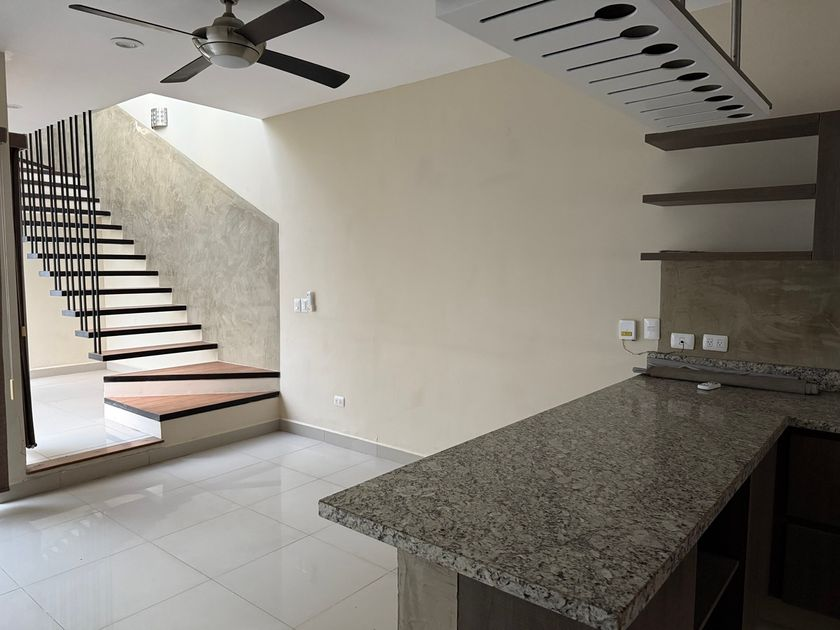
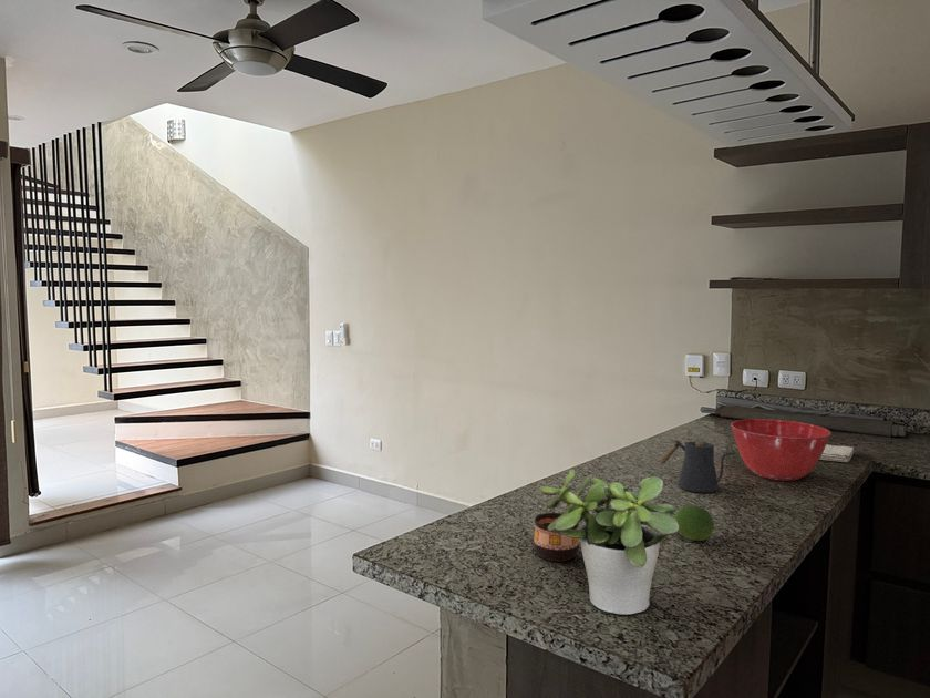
+ mixing bowl (778, 451)
+ washcloth (831, 452)
+ cup (556, 536)
+ potted plant (608, 540)
+ fruit (693, 522)
+ kettle (696, 464)
